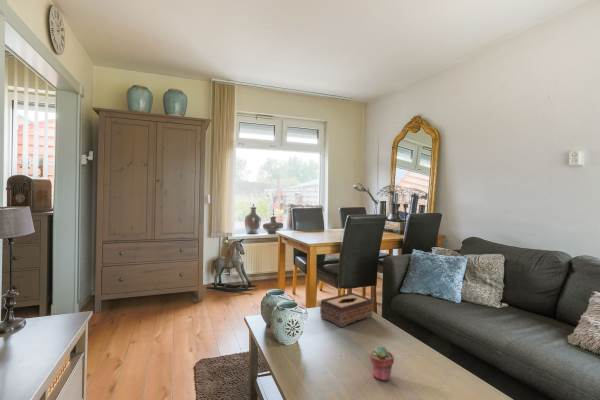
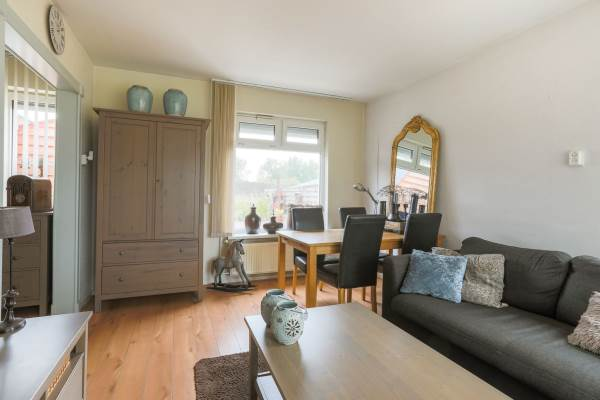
- tissue box (346, 308)
- potted succulent (381, 361)
